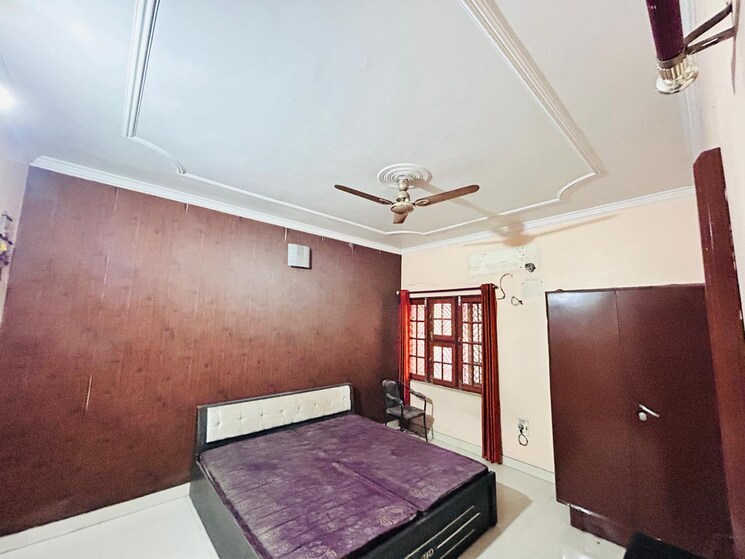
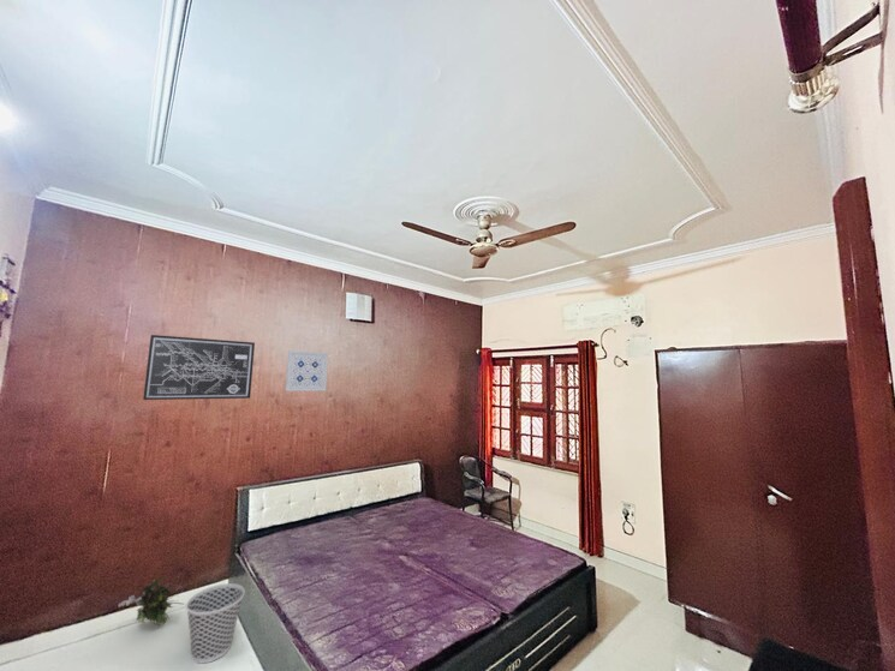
+ potted plant (153, 601)
+ wastebasket (214, 623)
+ wall art (308, 371)
+ wall art (203, 369)
